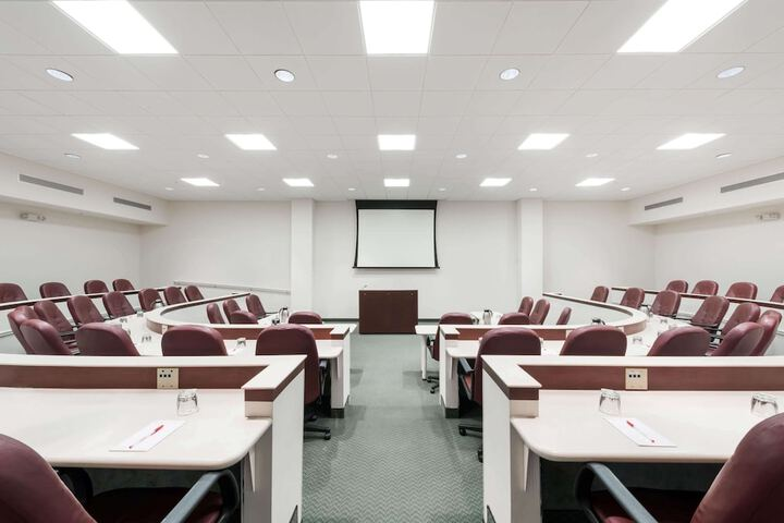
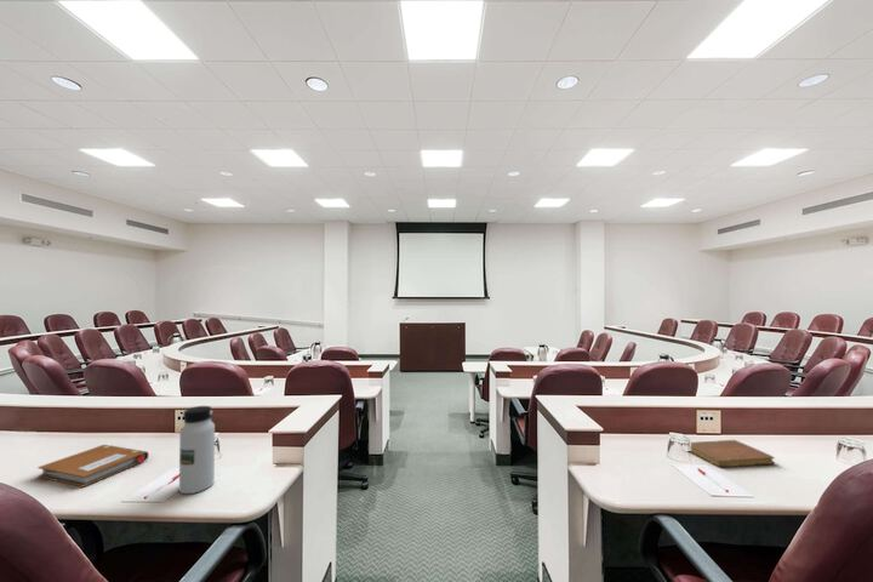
+ notebook (97, 463)
+ water bottle (196, 446)
+ notebook (726, 452)
